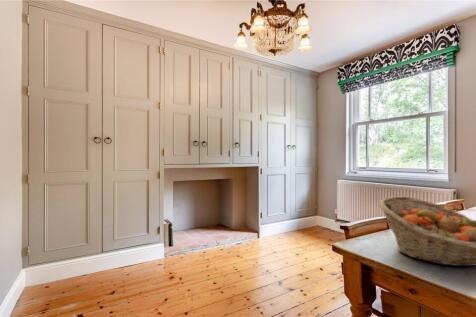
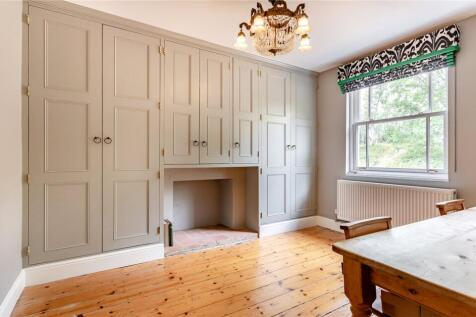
- fruit basket (432, 226)
